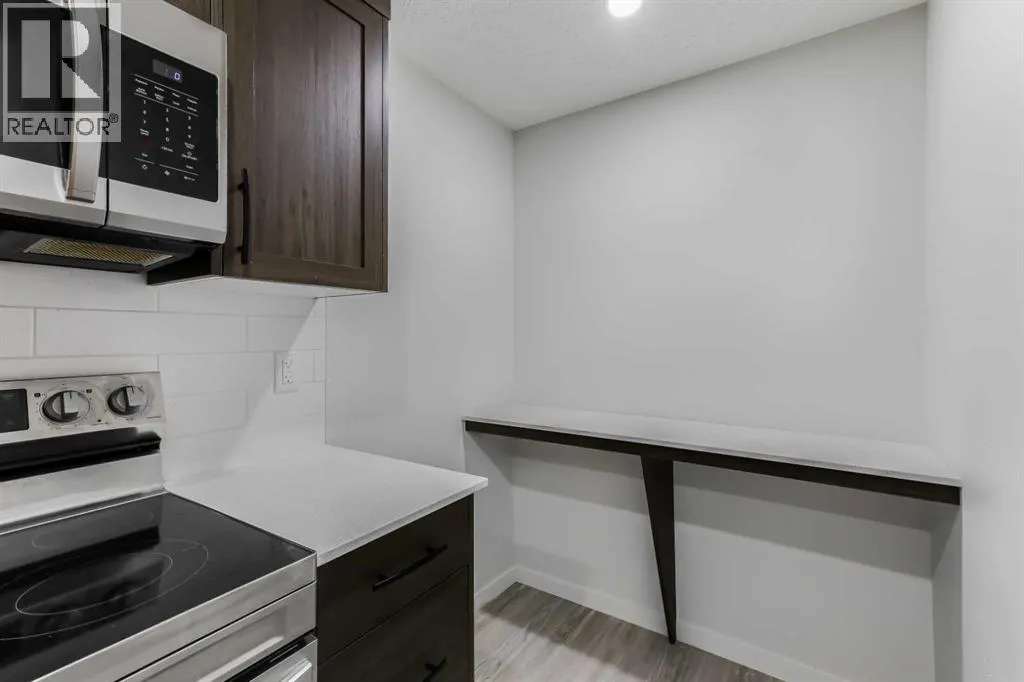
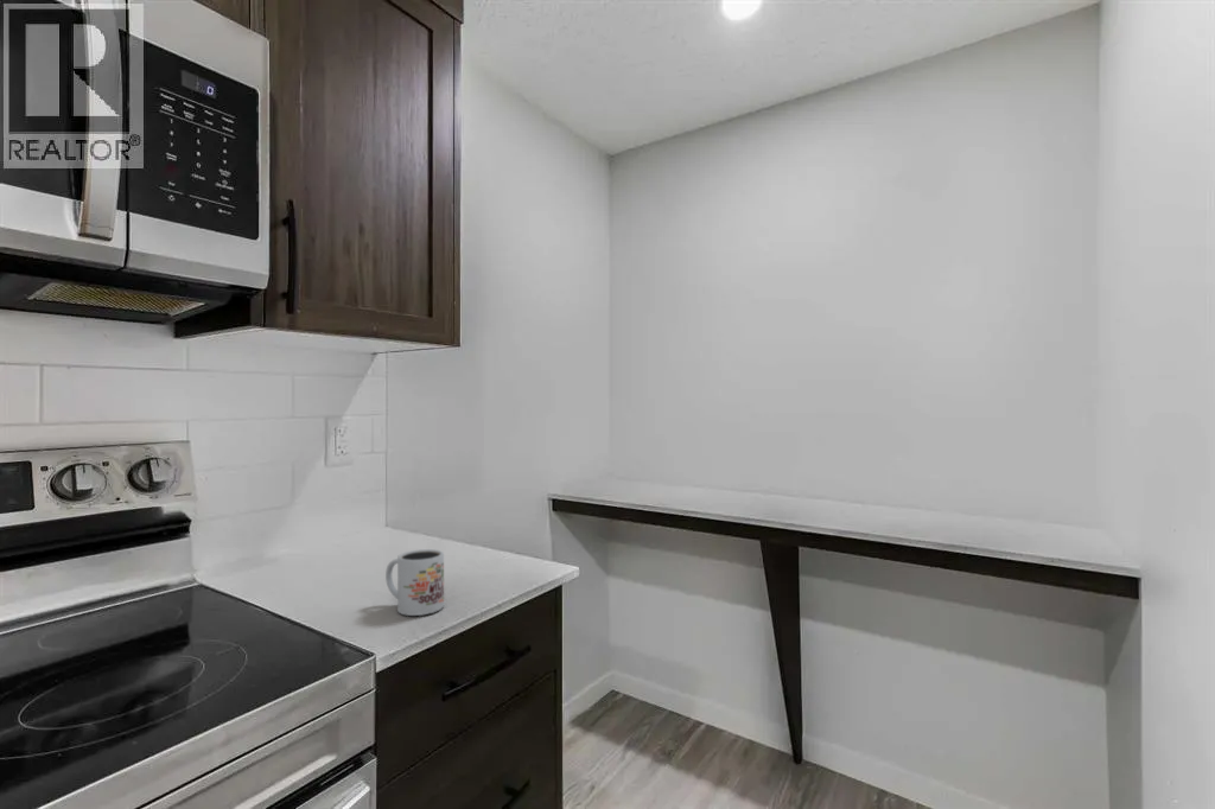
+ mug (413, 580)
